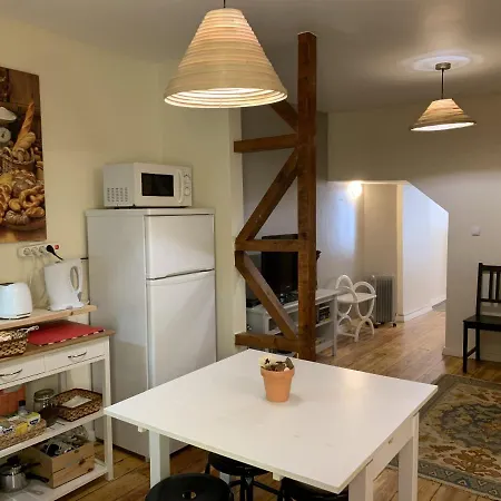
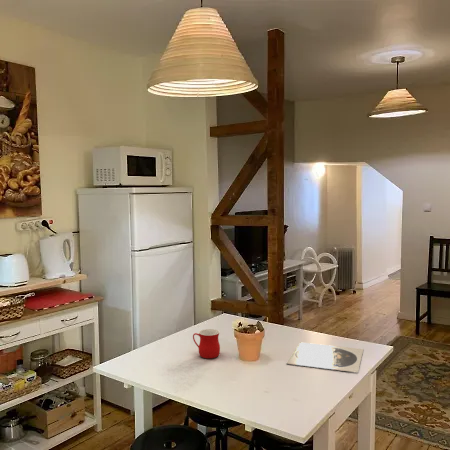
+ mug (206, 343)
+ plate (326, 356)
